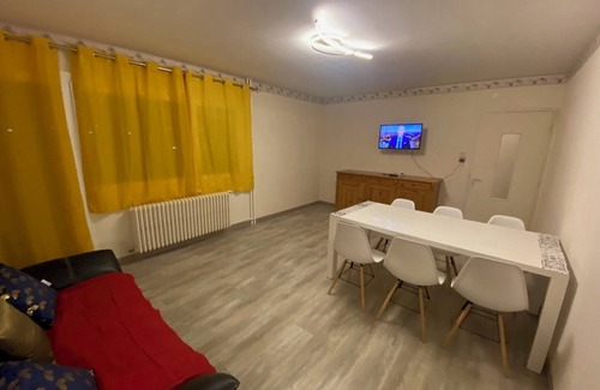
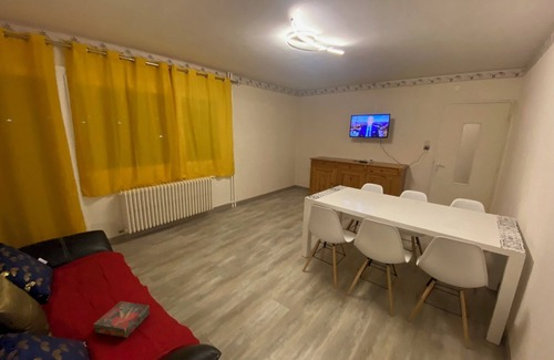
+ book (123, 318)
